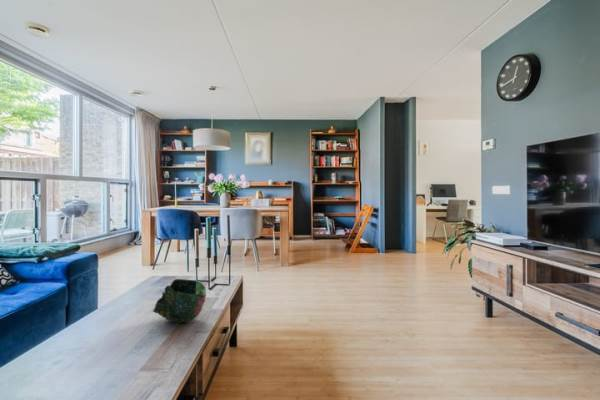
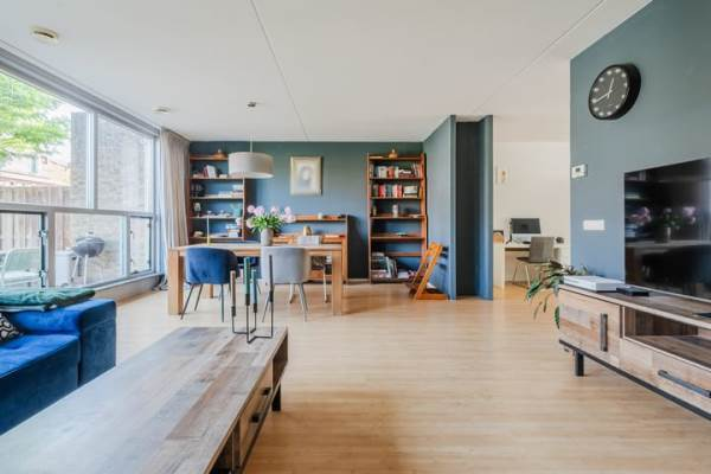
- decorative bowl (179, 301)
